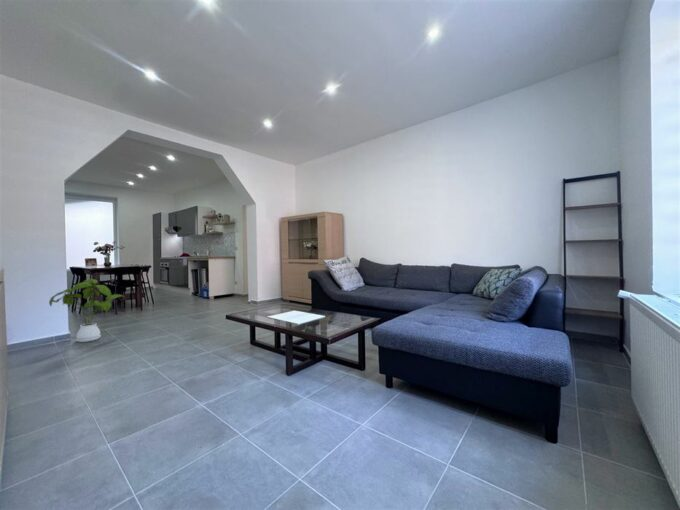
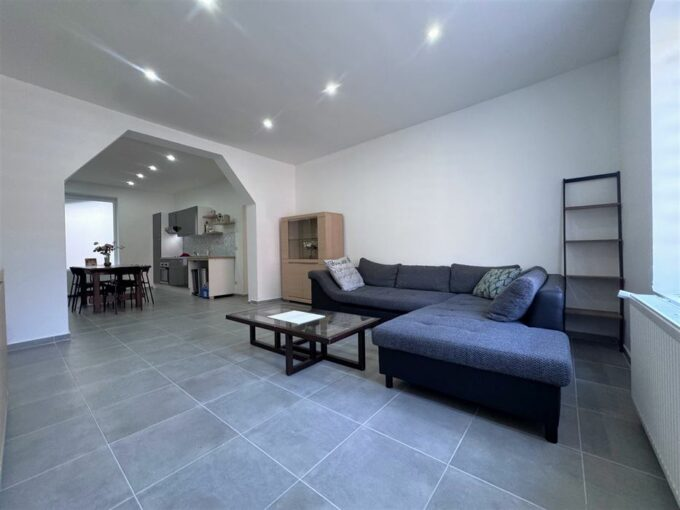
- house plant (94, 309)
